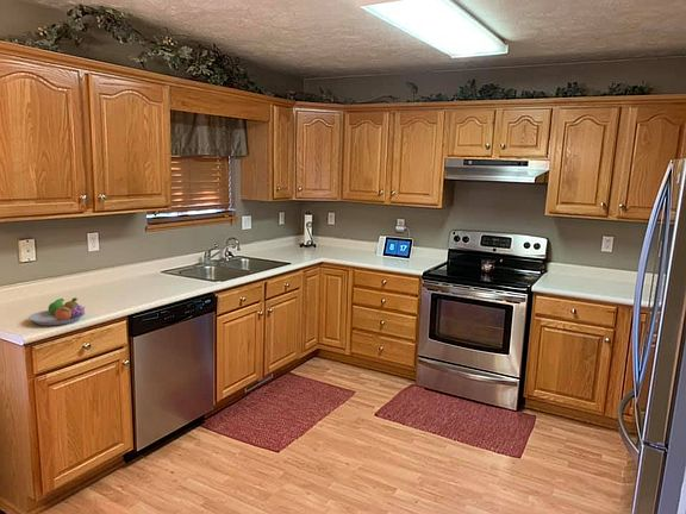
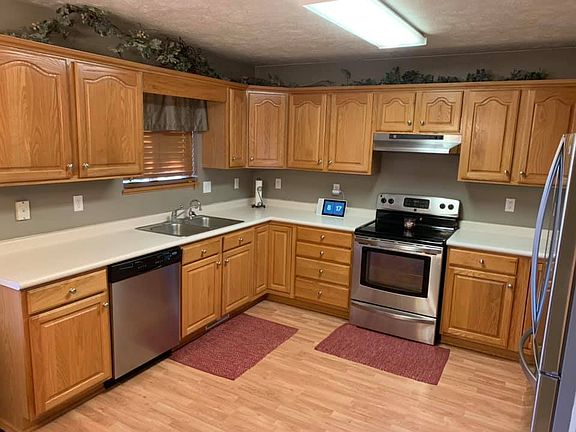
- fruit bowl (58, 309)
